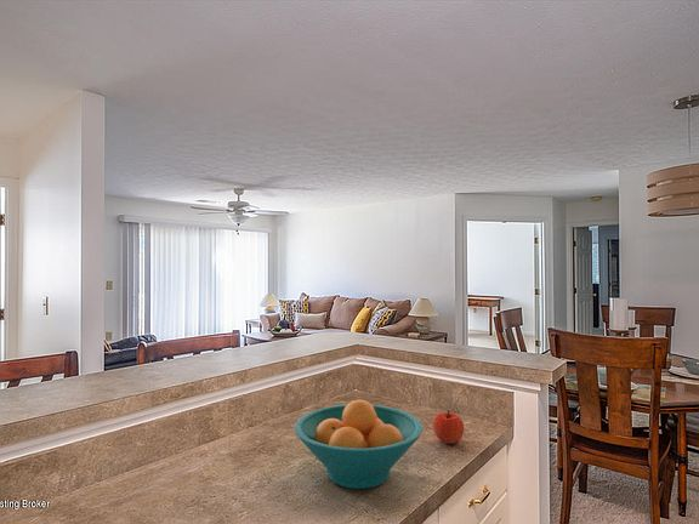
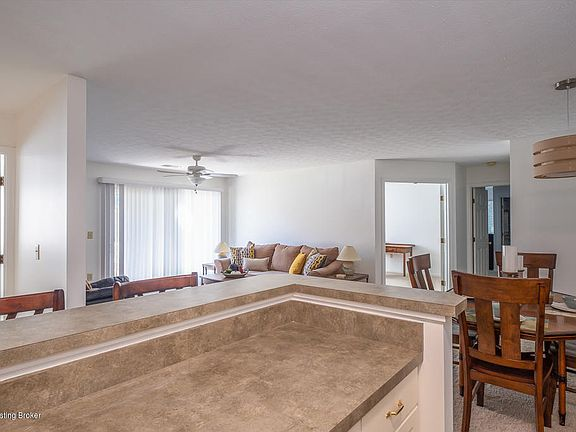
- fruit bowl (358, 437)
- apple (448, 426)
